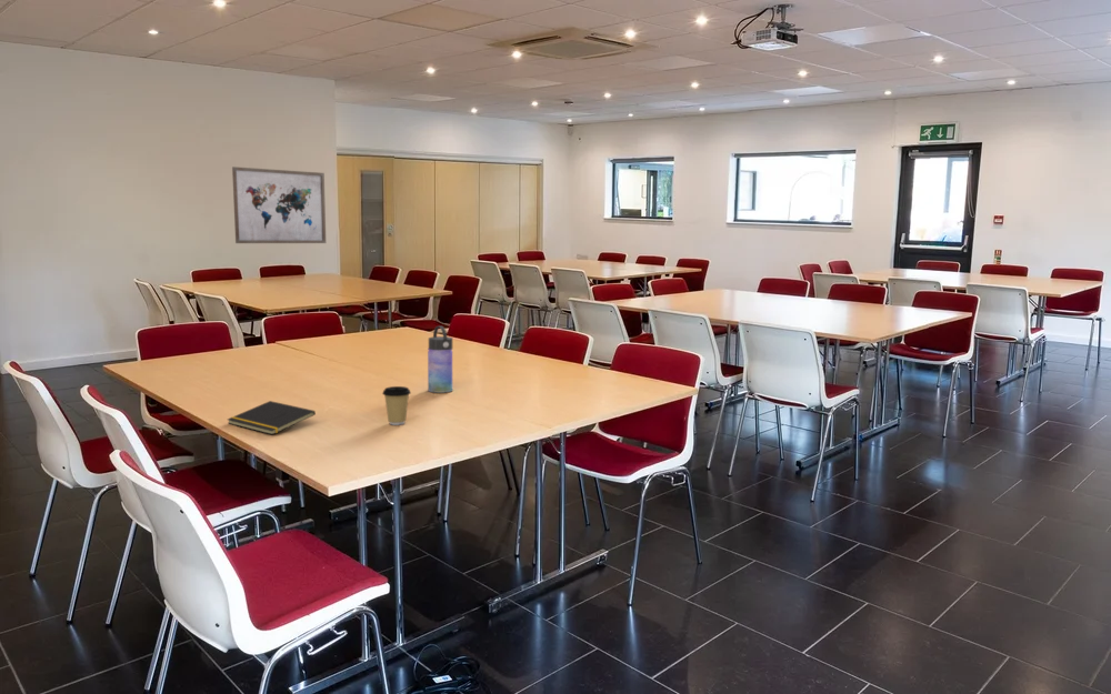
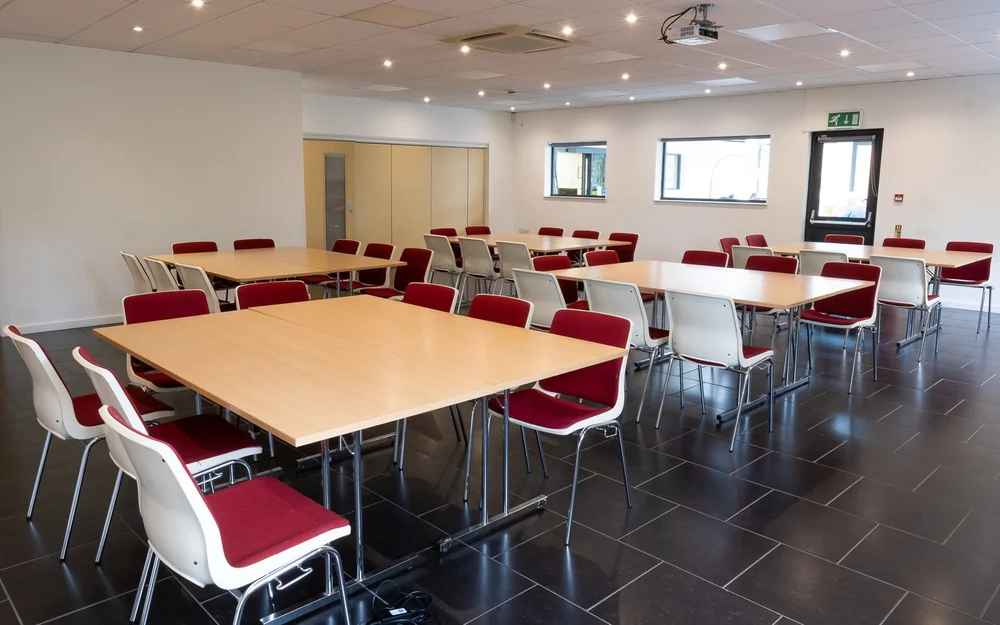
- wall art (281, 207)
- water bottle (440, 358)
- notepad (271, 416)
- coffee cup (397, 404)
